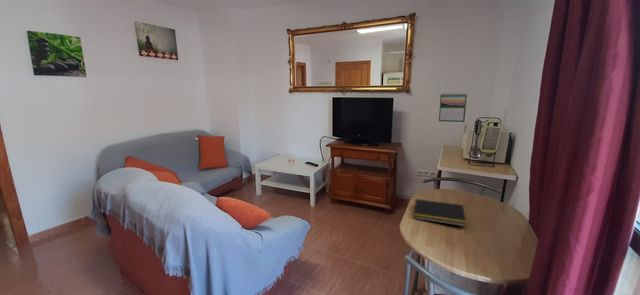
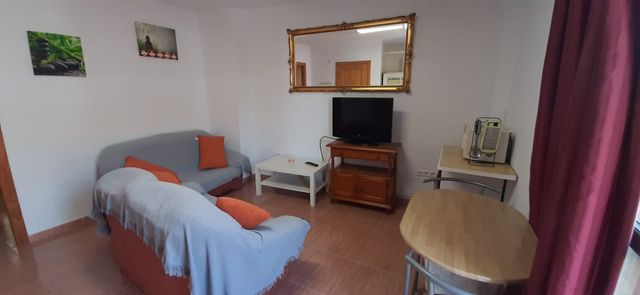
- calendar (452, 107)
- notepad (438, 211)
